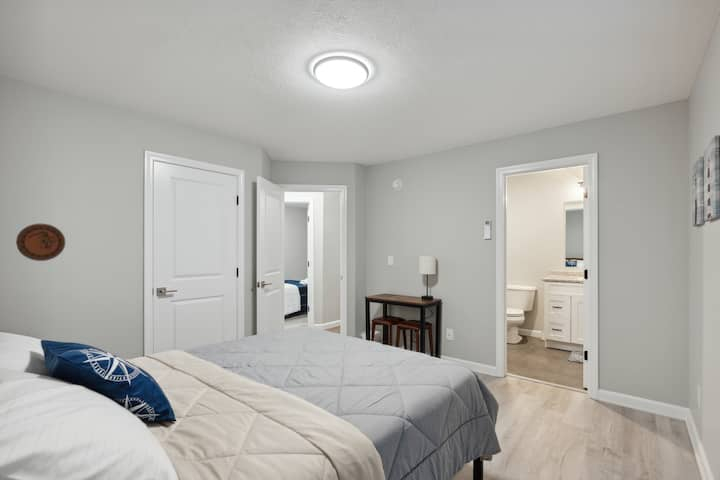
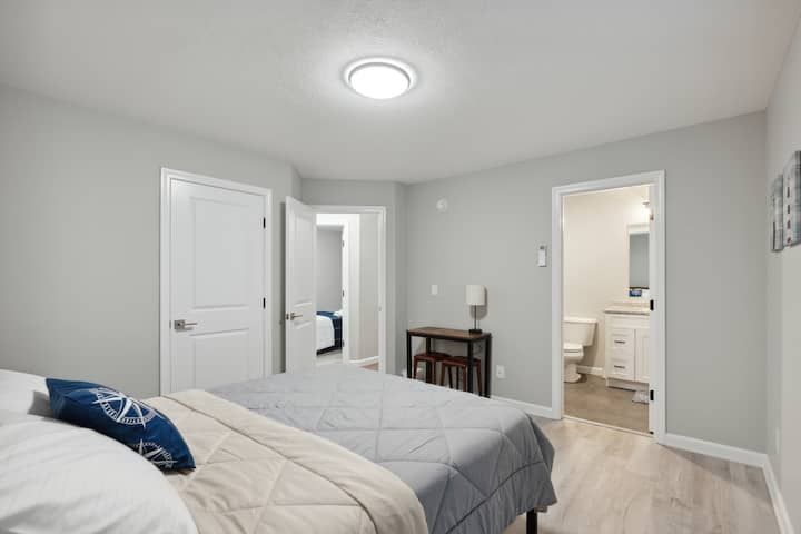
- decorative plate (41, 242)
